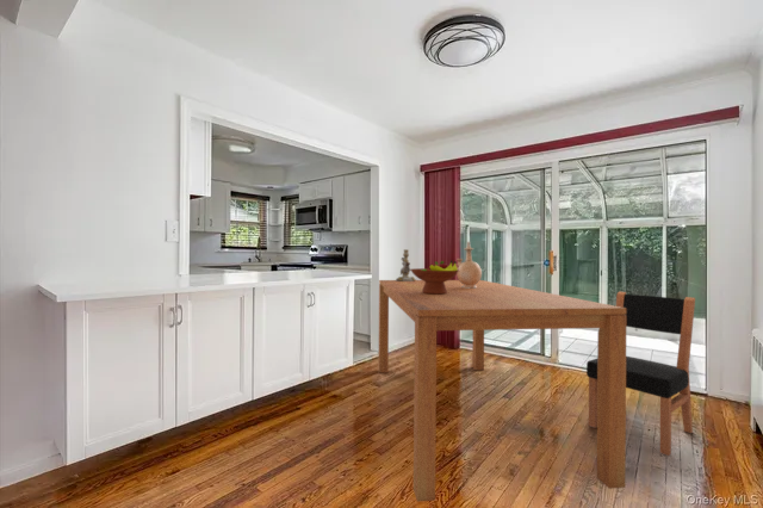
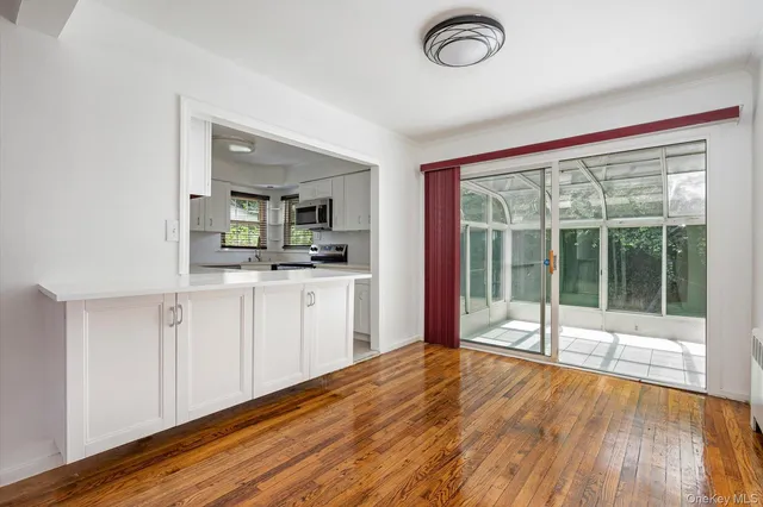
- candlestick (405, 265)
- dining chair (639, 363)
- fruit bowl (434, 275)
- dining table (472, 348)
- vase (469, 264)
